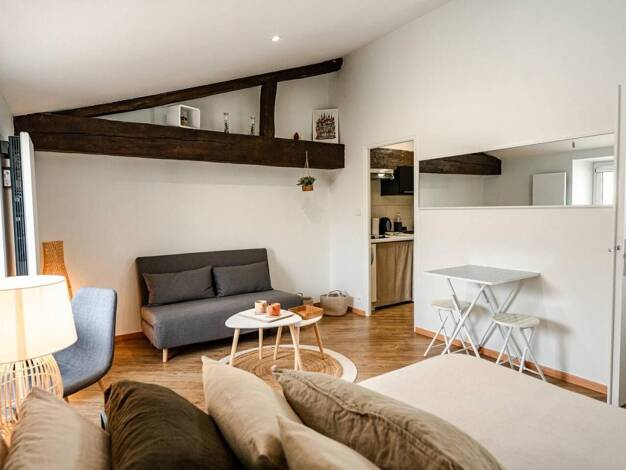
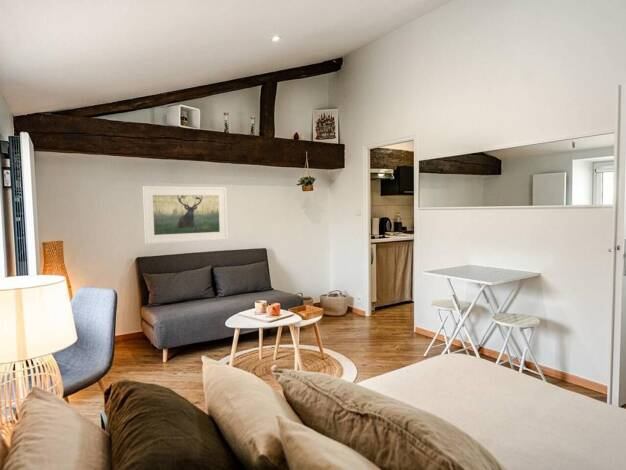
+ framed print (187, 214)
